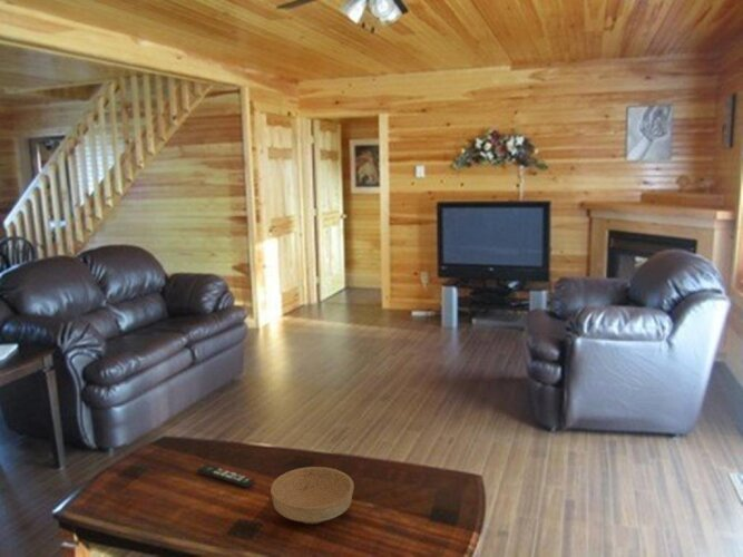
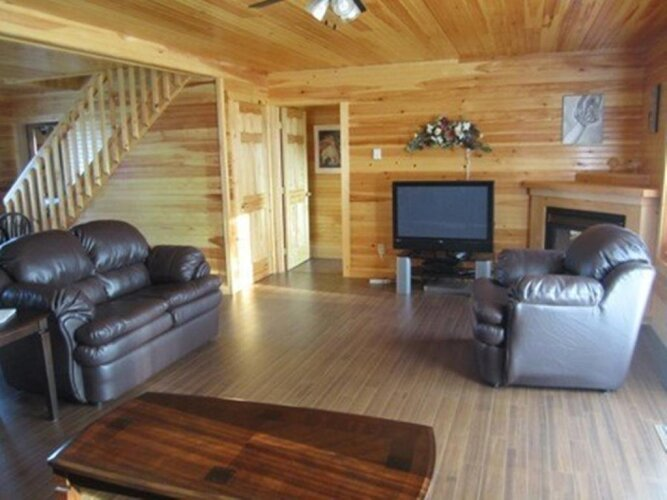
- bowl (312, 500)
- remote control (225, 475)
